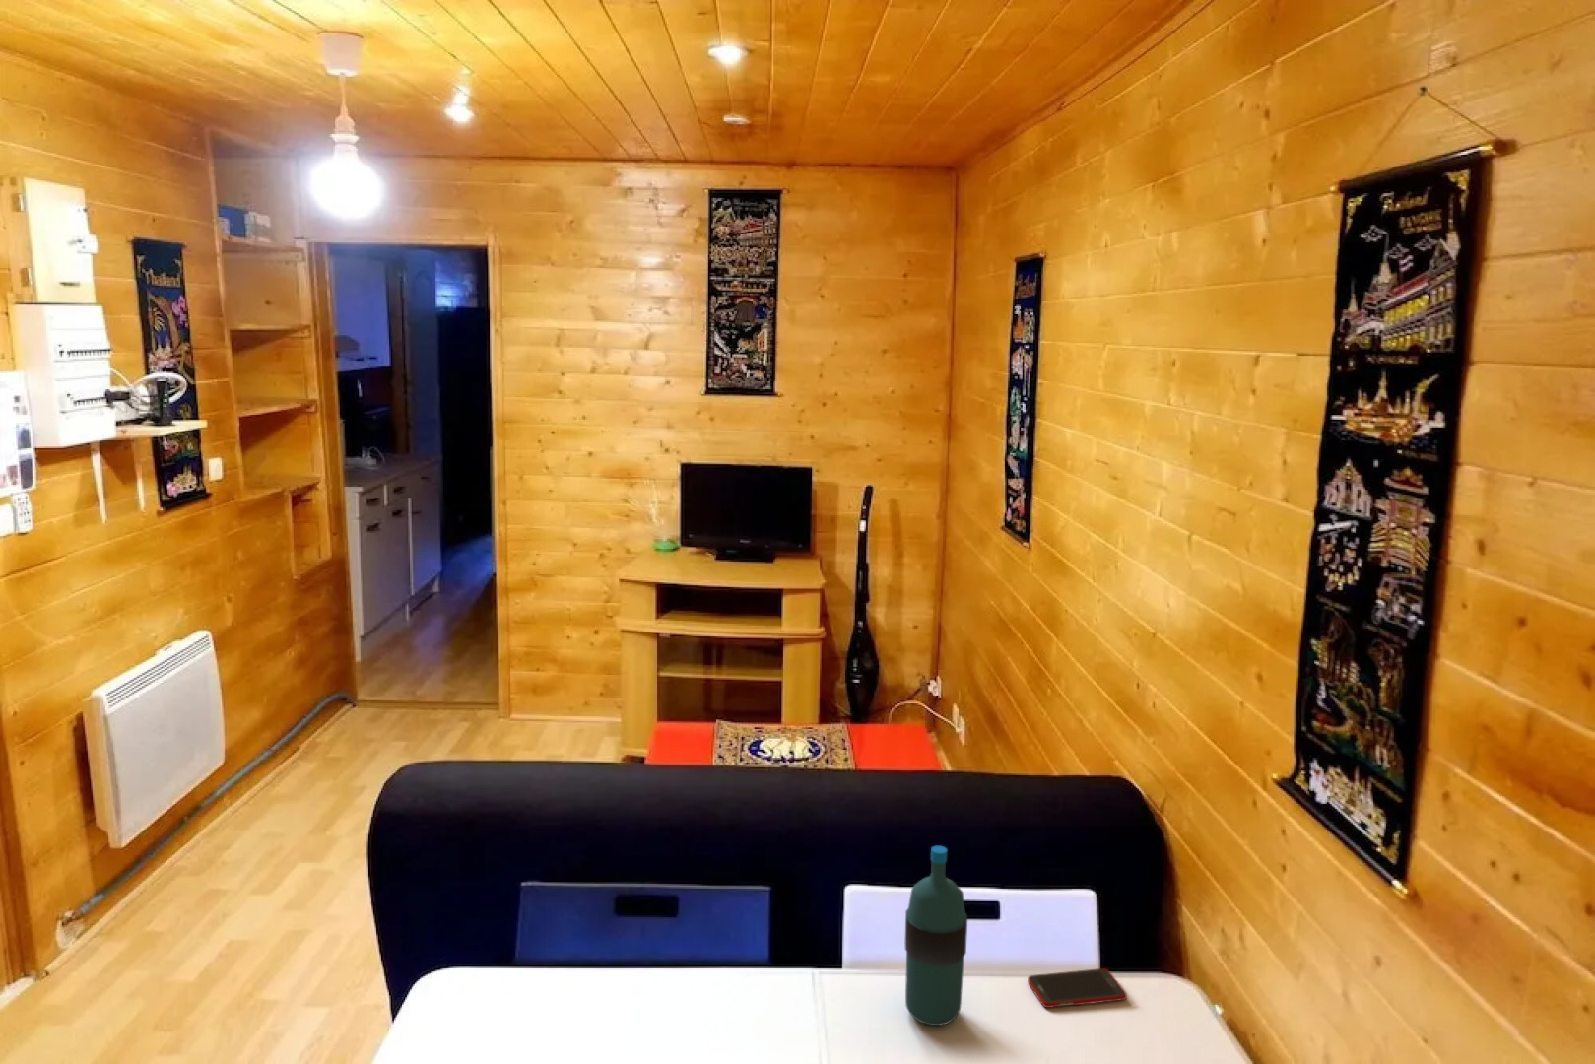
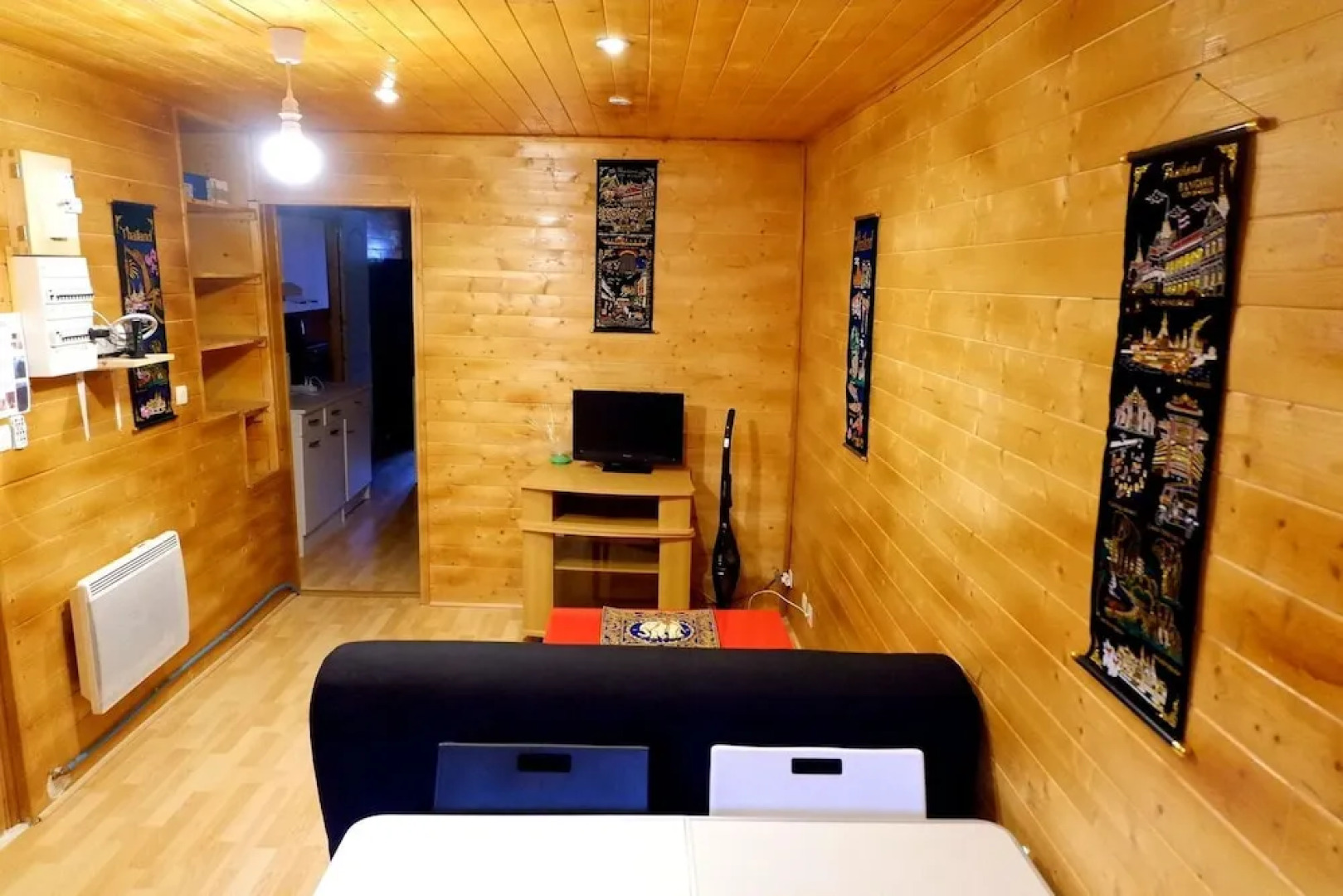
- water bottle (935, 933)
- cell phone (1076, 987)
